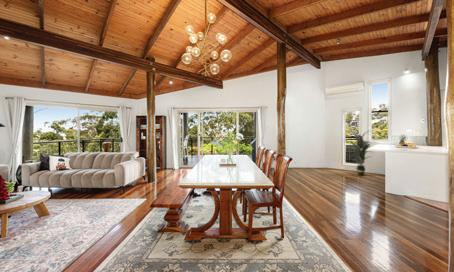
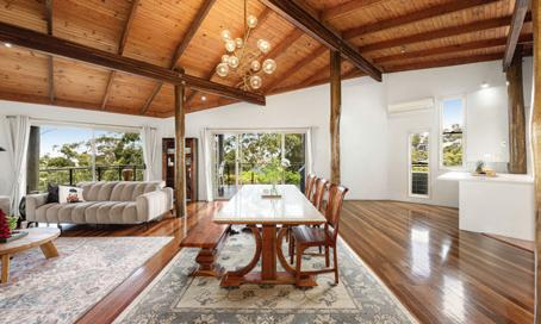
- indoor plant (358, 151)
